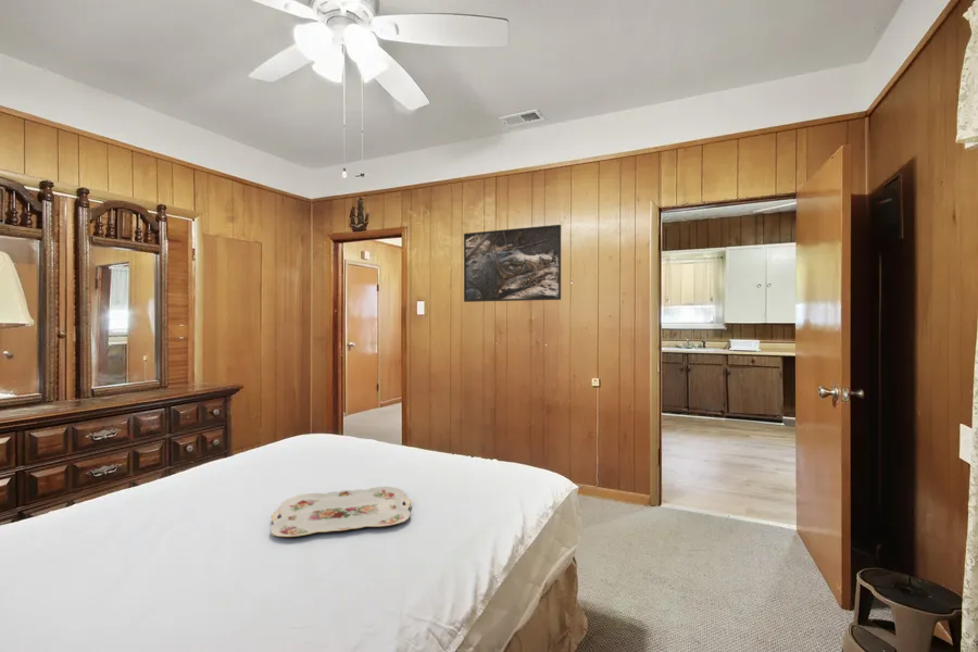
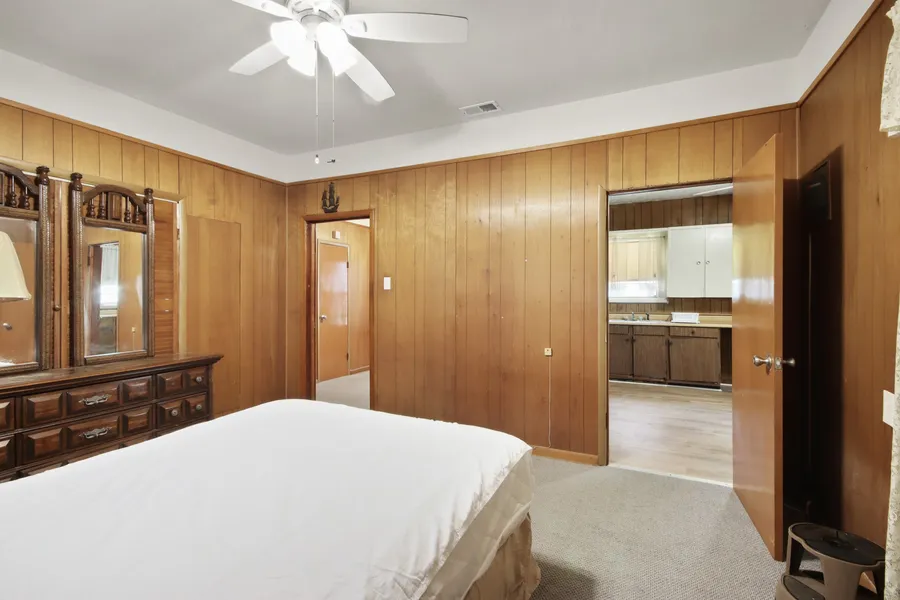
- serving tray (343, 510)
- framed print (510, 265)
